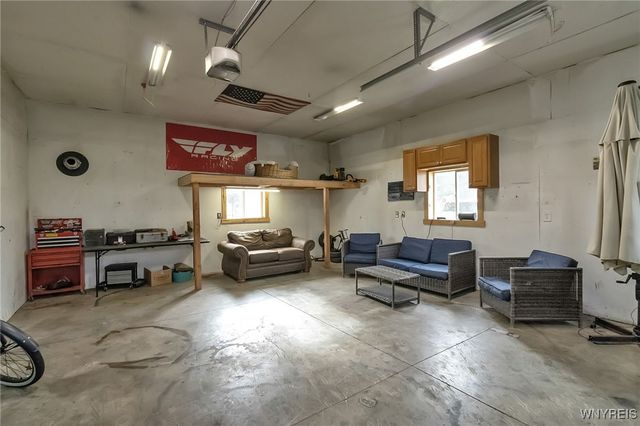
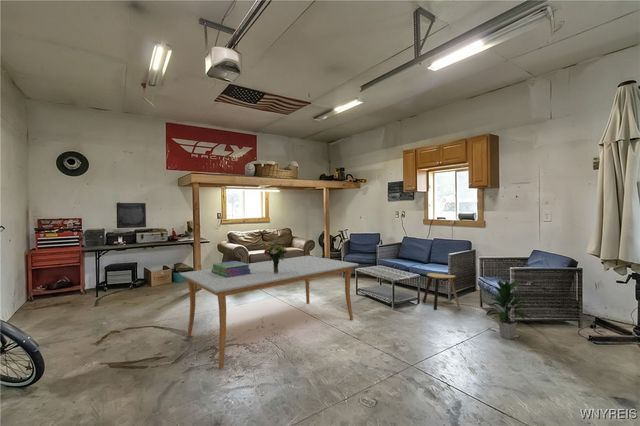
+ indoor plant (506, 307)
+ wall art (131, 215)
+ bouquet (276, 258)
+ dining table (271, 286)
+ stack of books (231, 268)
+ stool (437, 290)
